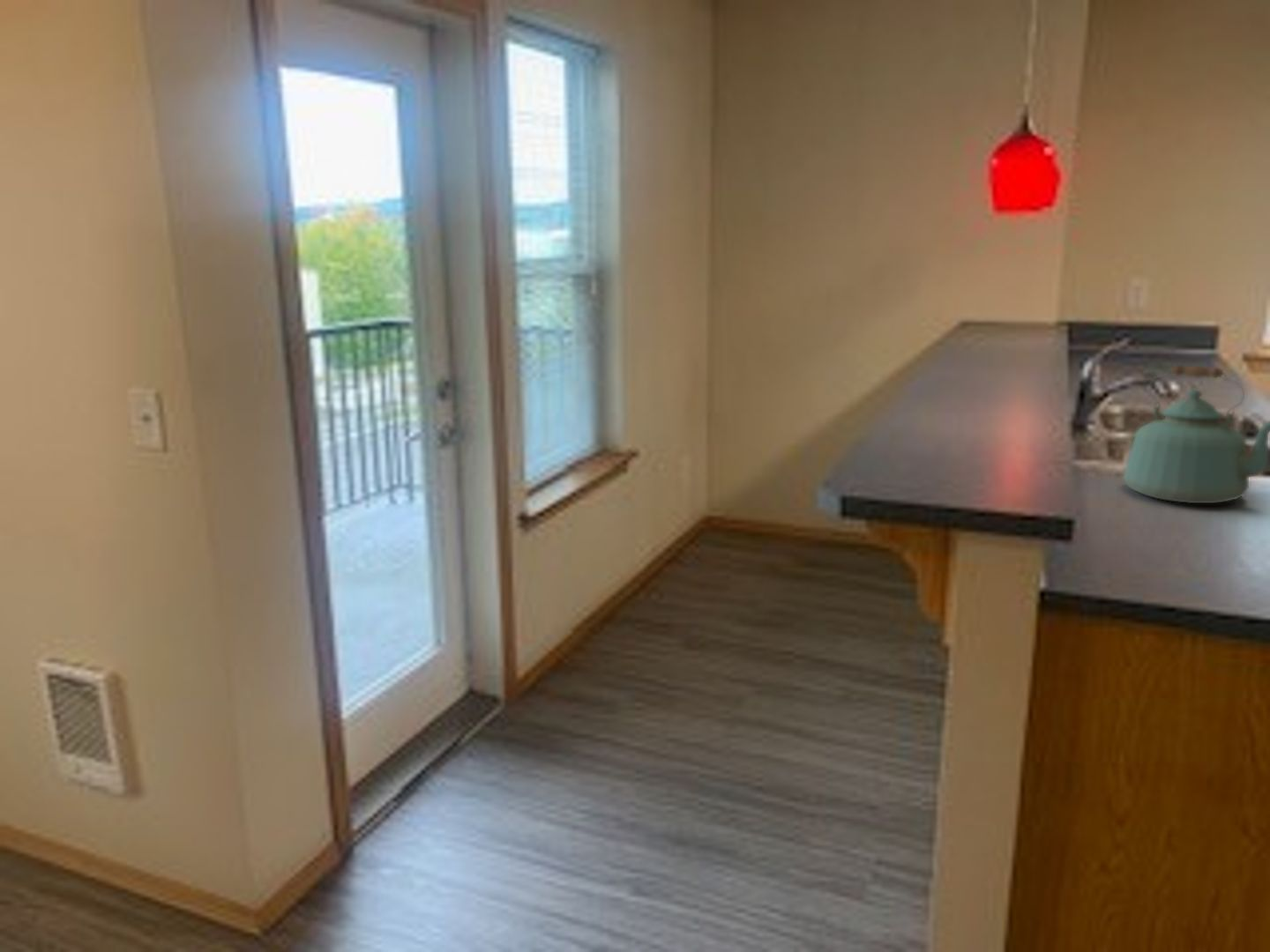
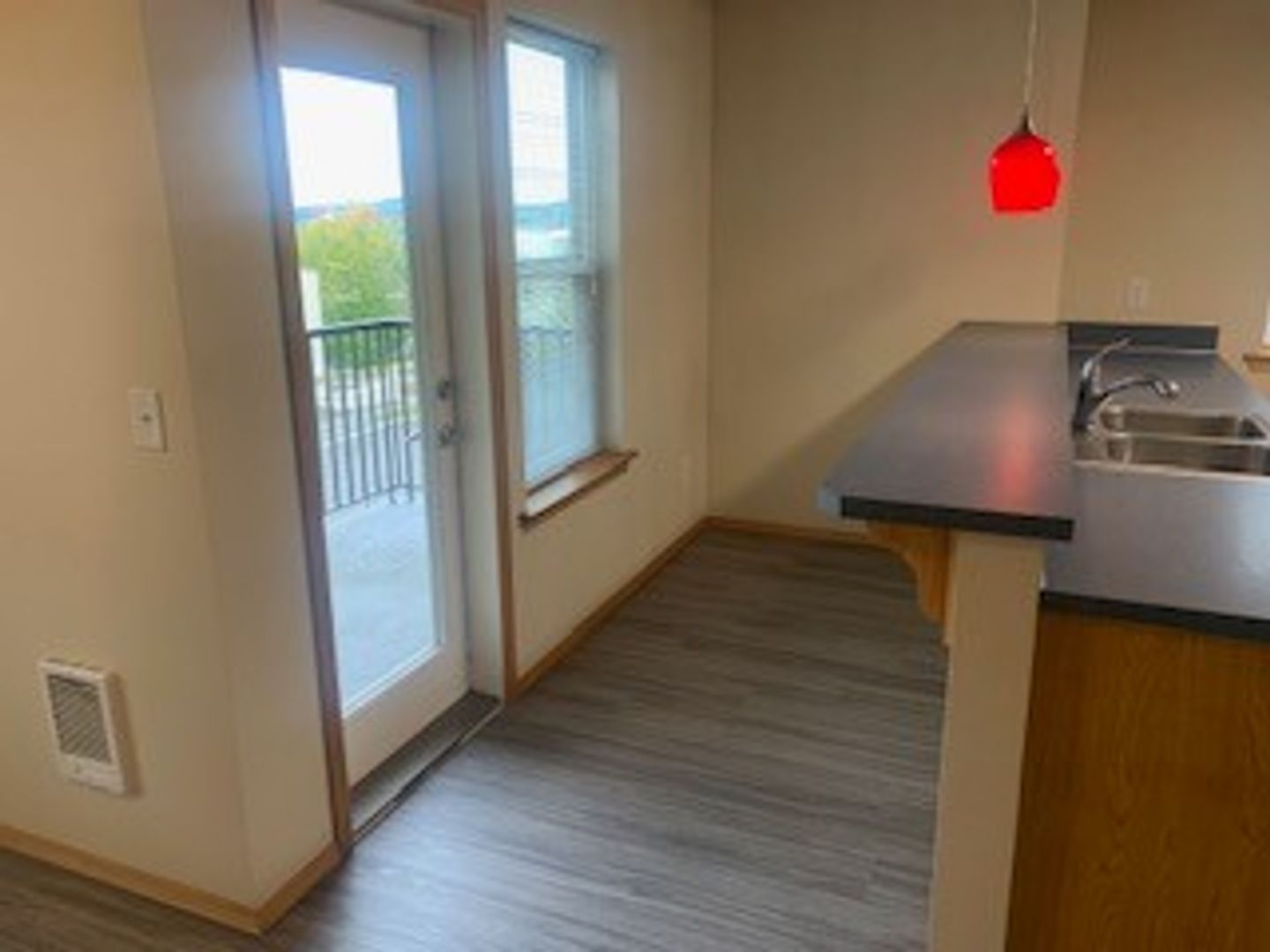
- kettle (1202, 432)
